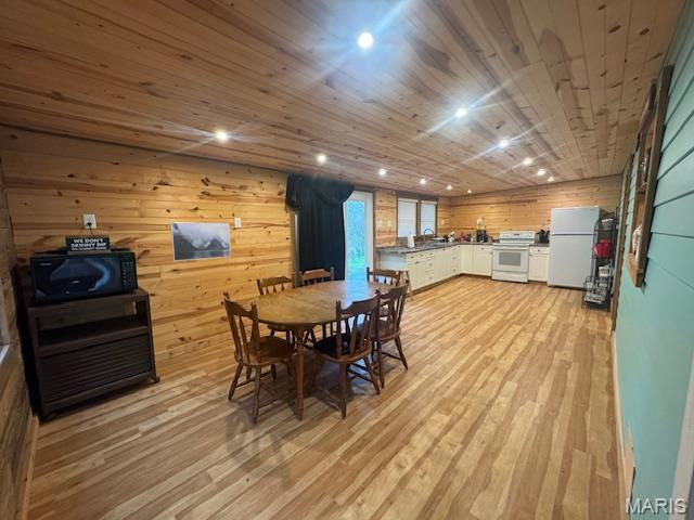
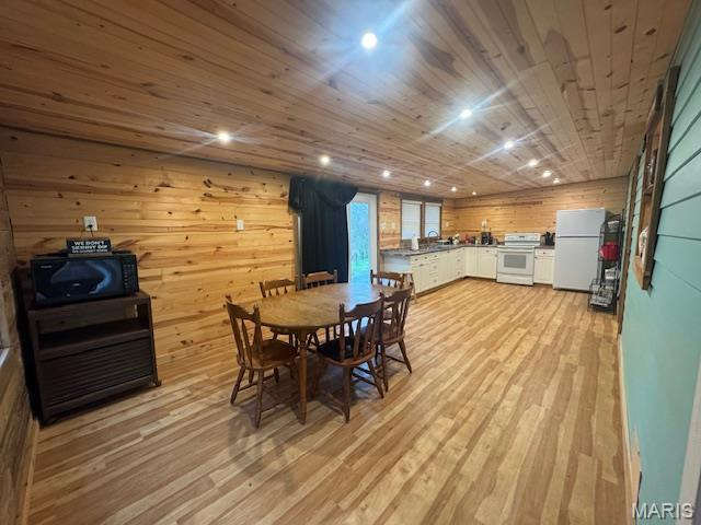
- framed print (202, 240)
